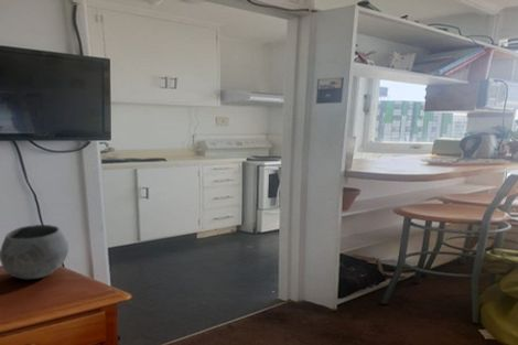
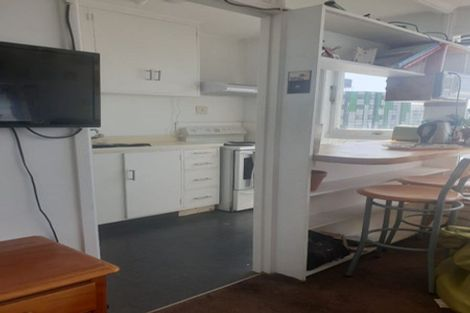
- bowl (35, 252)
